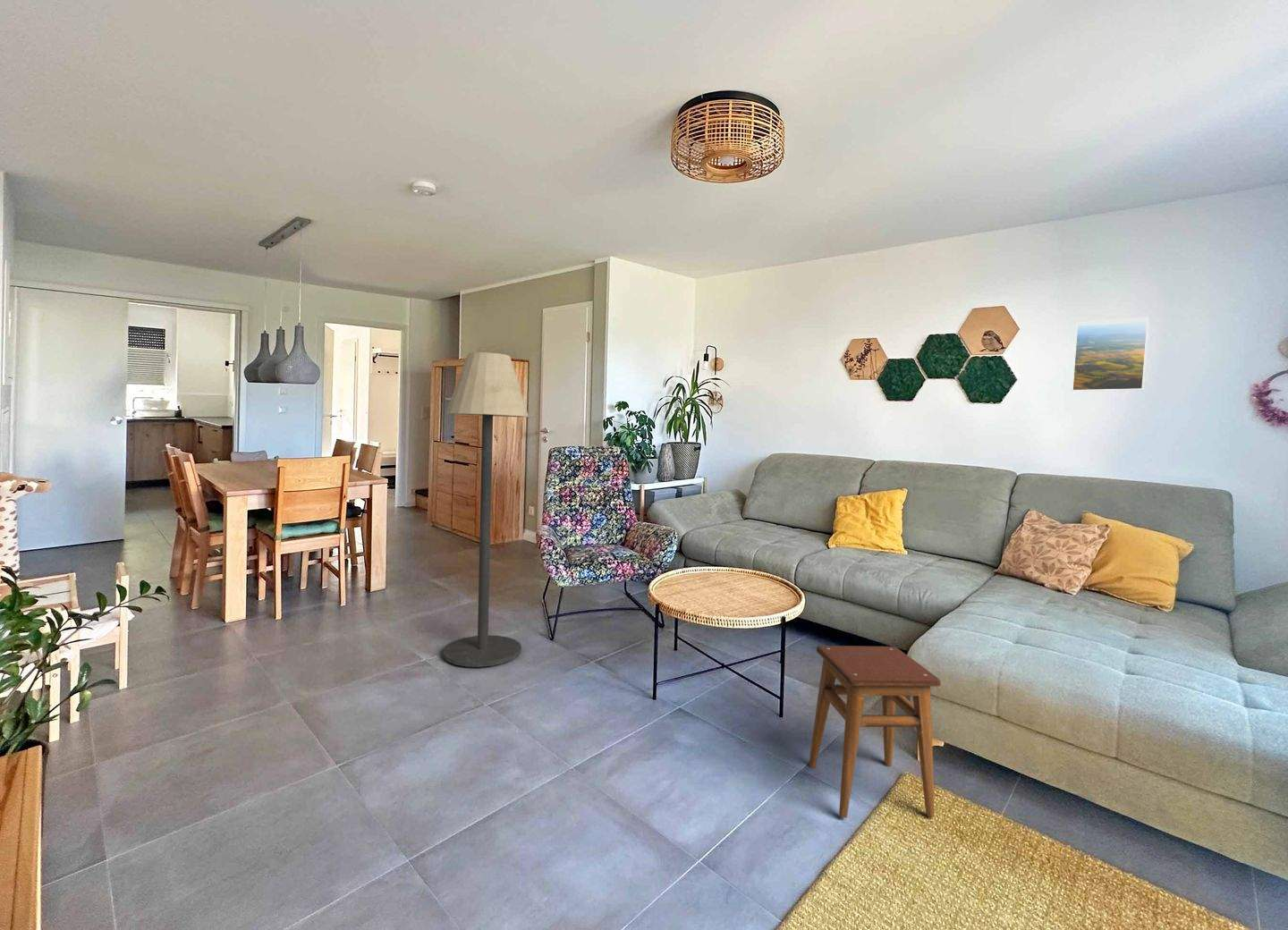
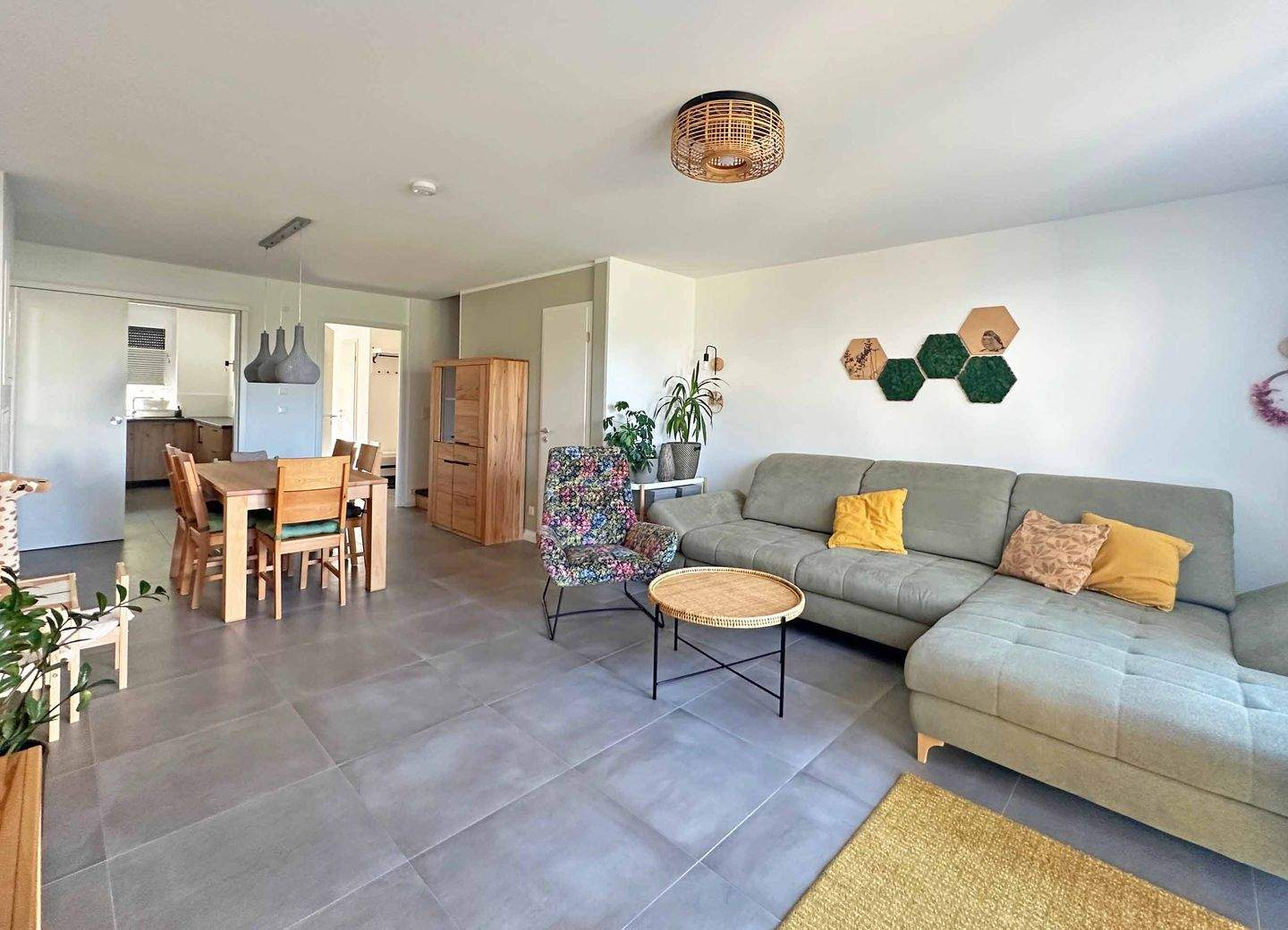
- floor lamp (486, 505)
- stool (870, 725)
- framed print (1109, 355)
